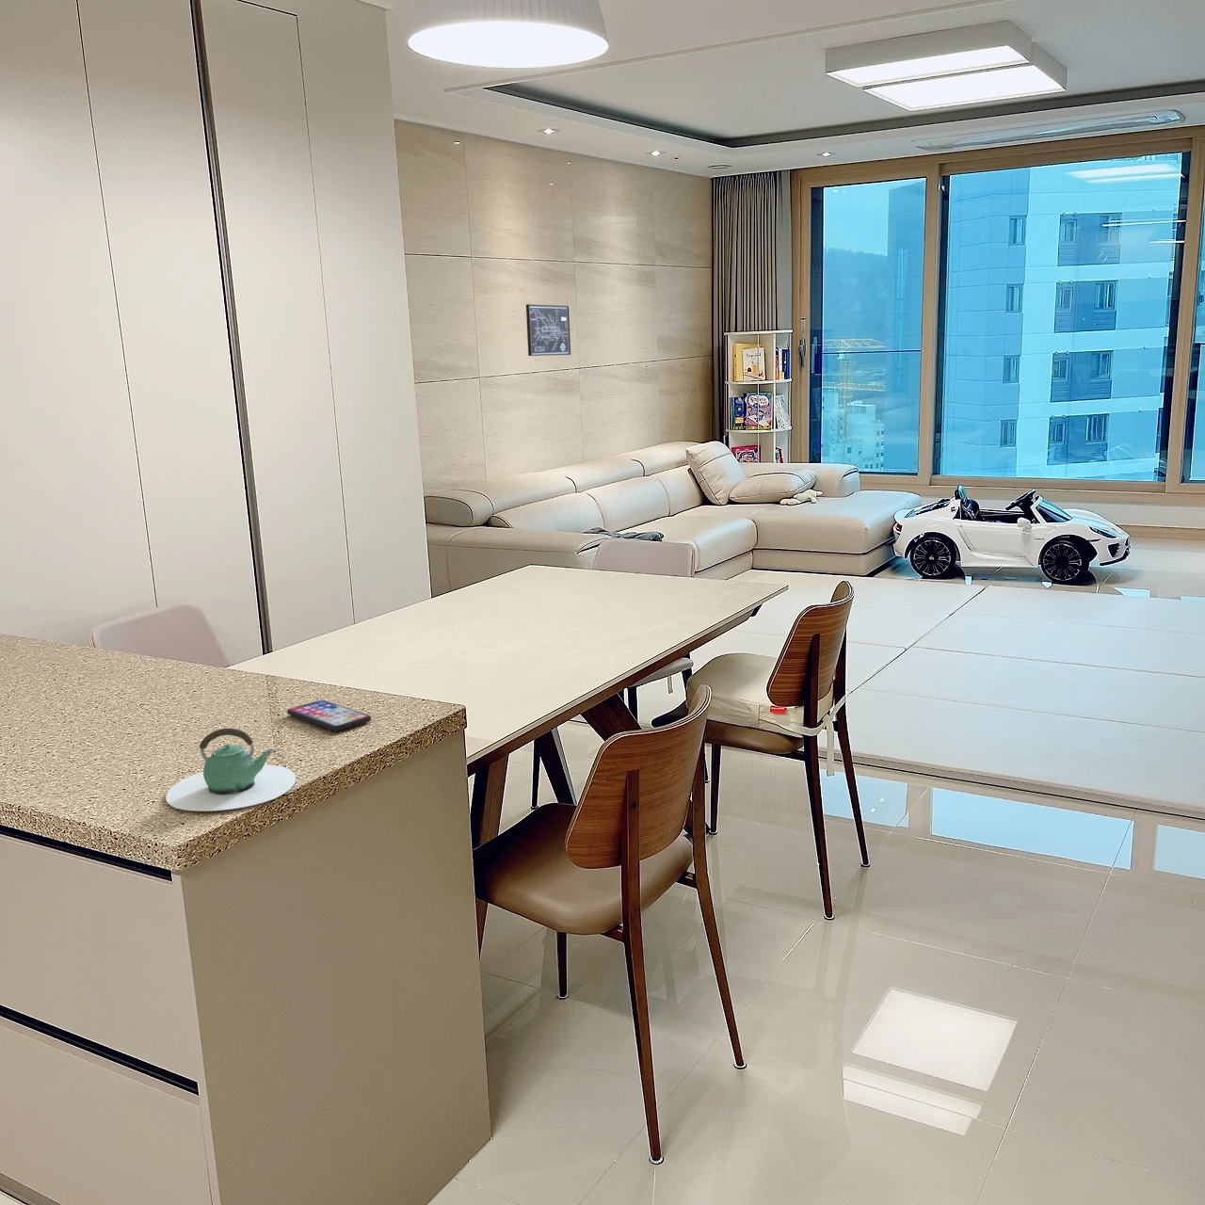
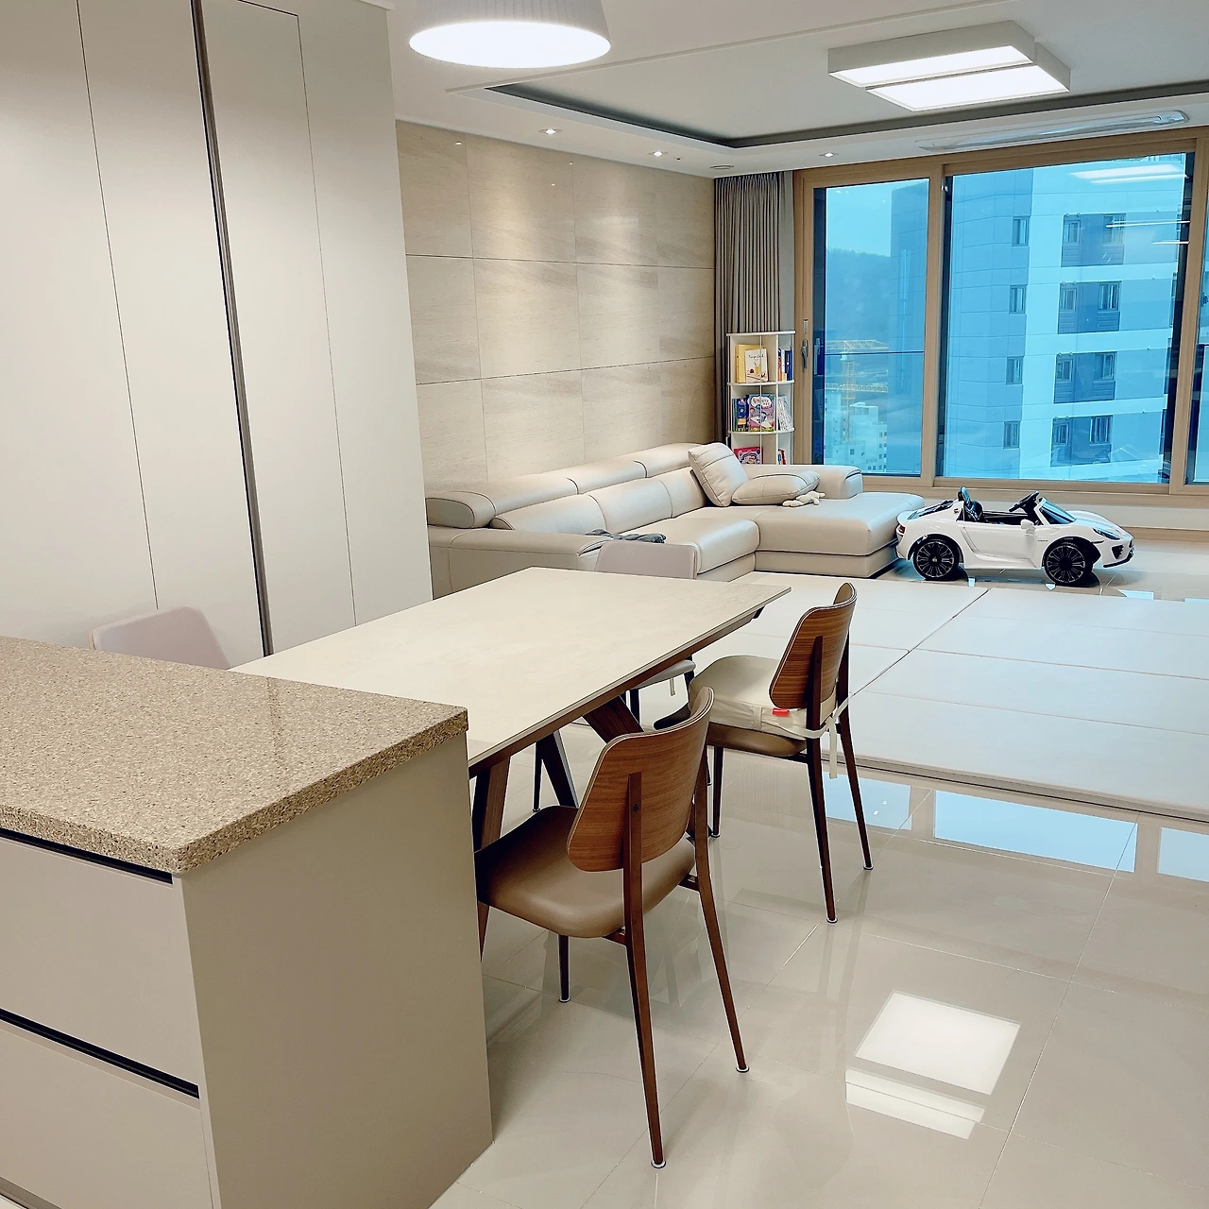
- wall art (548, 330)
- smartphone (329, 715)
- teapot (228, 757)
